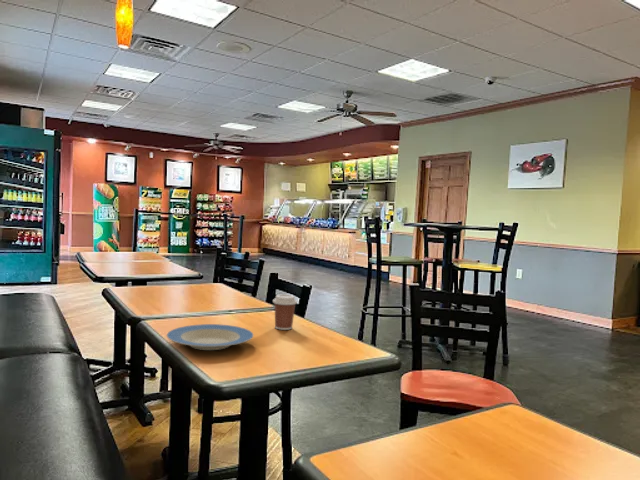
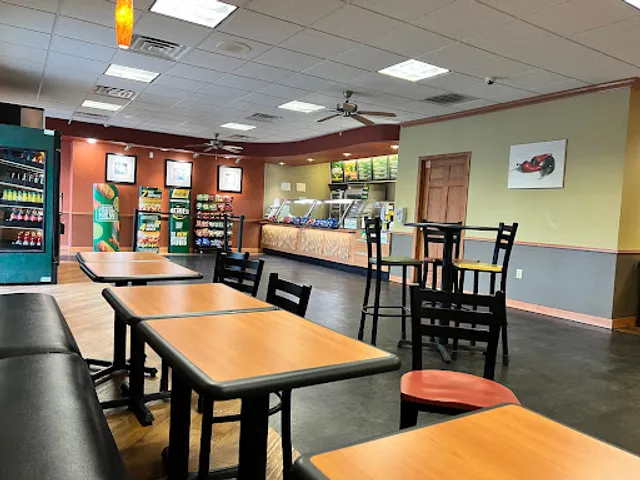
- plate (210, 339)
- coffee cup (284, 311)
